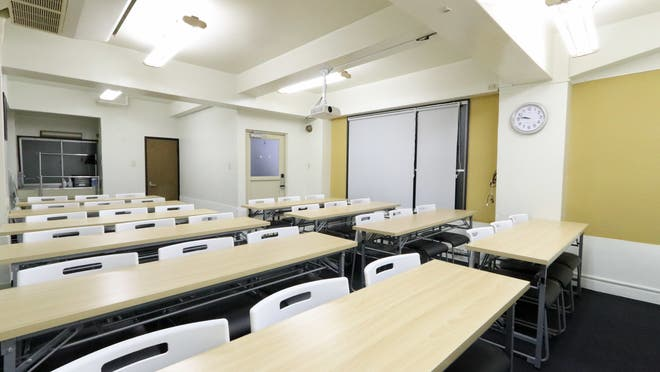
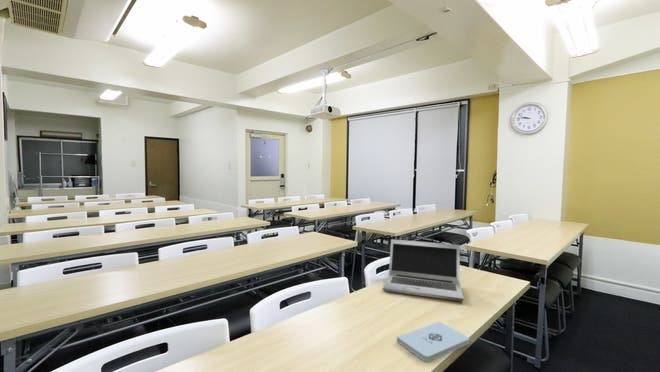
+ laptop (422, 266)
+ notepad (433, 339)
